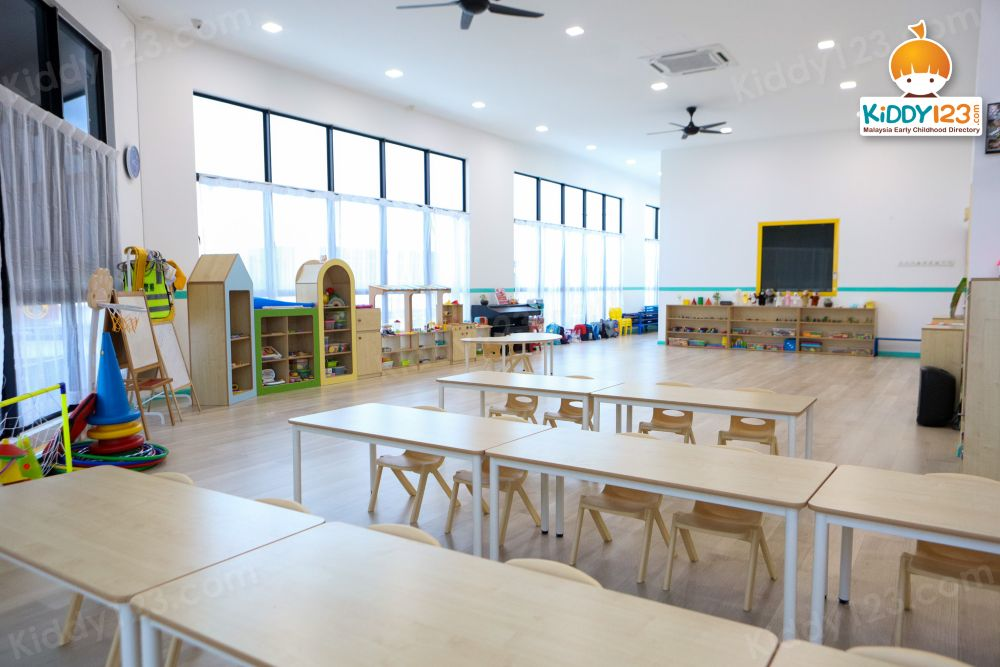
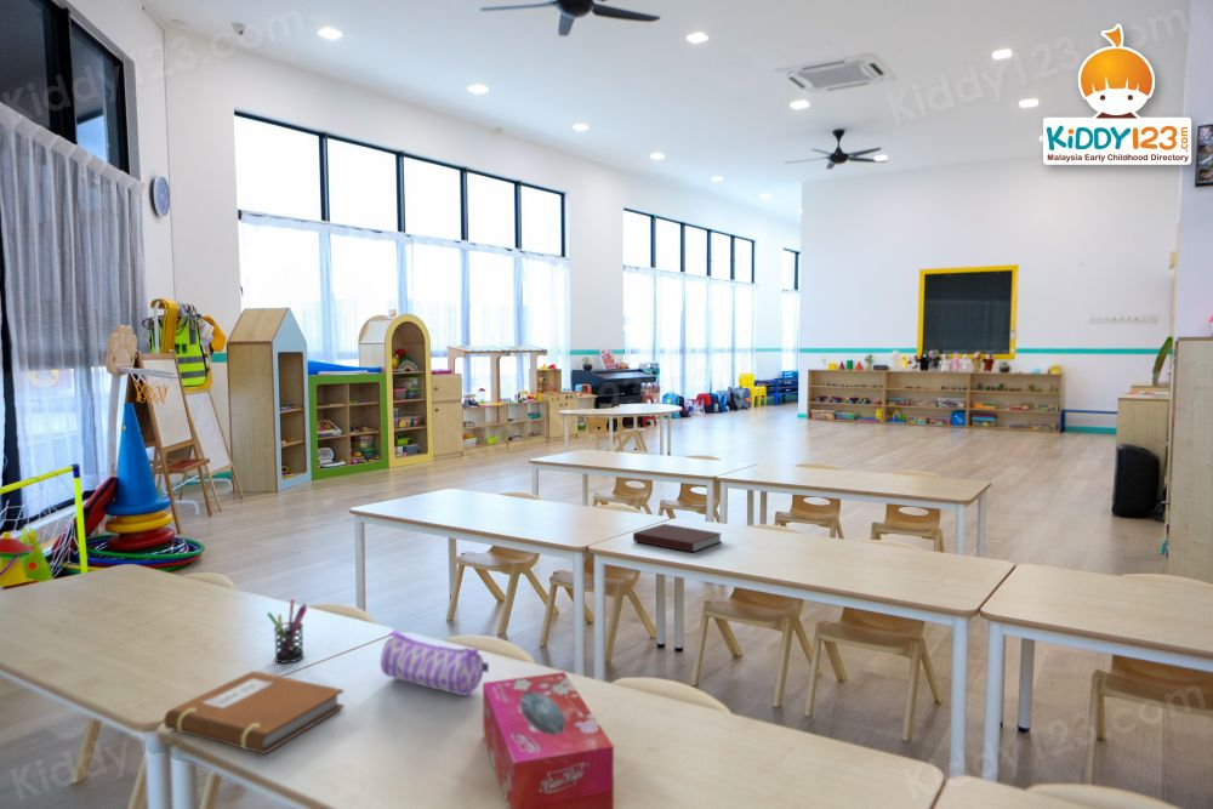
+ pencil case (432, 662)
+ pen holder (285, 629)
+ notebook (254, 708)
+ notebook (677, 537)
+ tissue box (542, 740)
